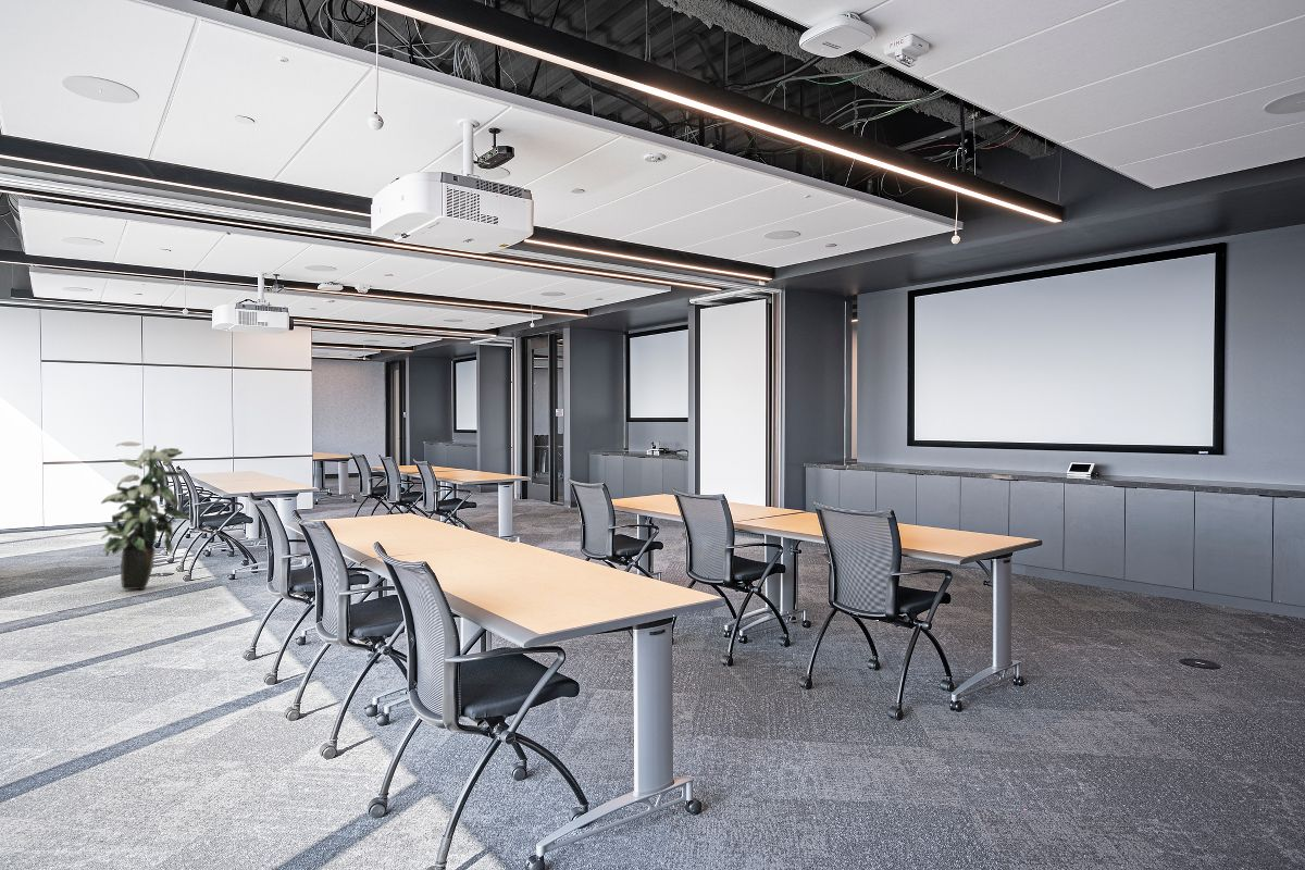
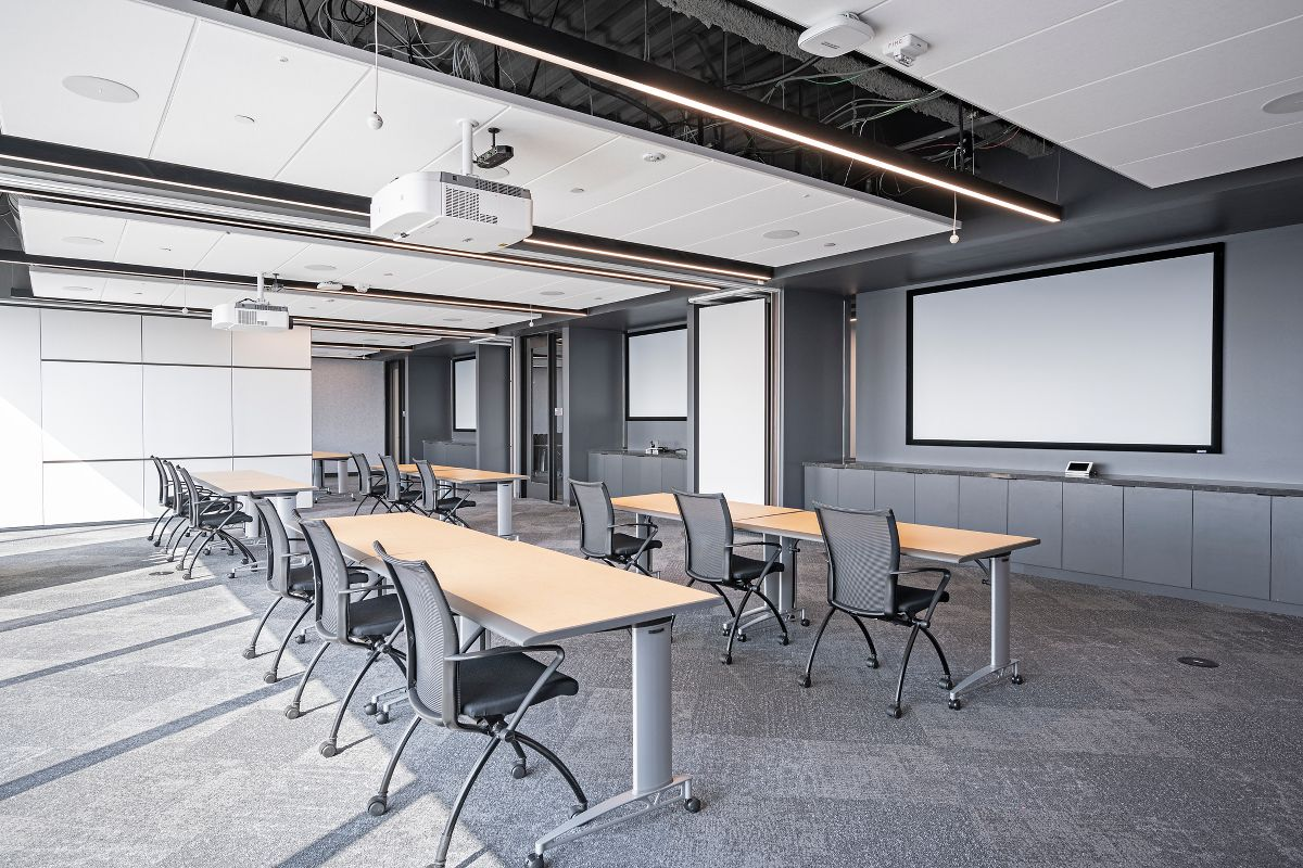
- indoor plant (140, 514)
